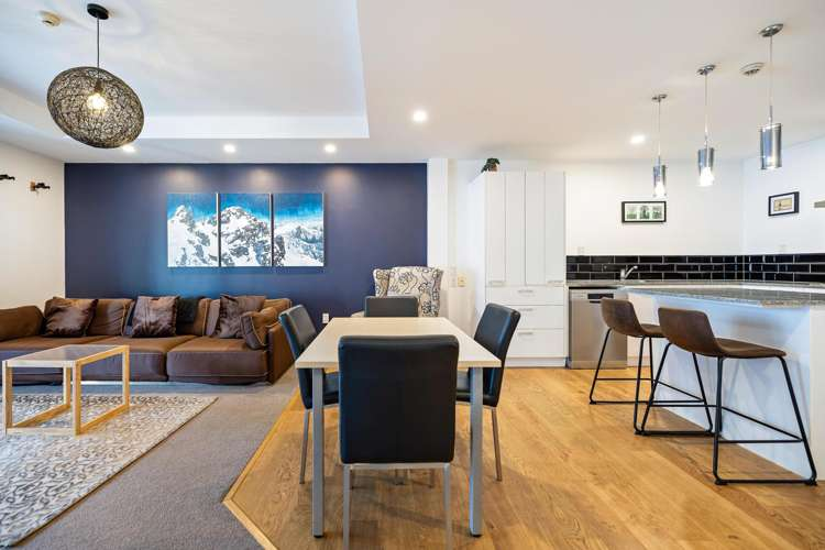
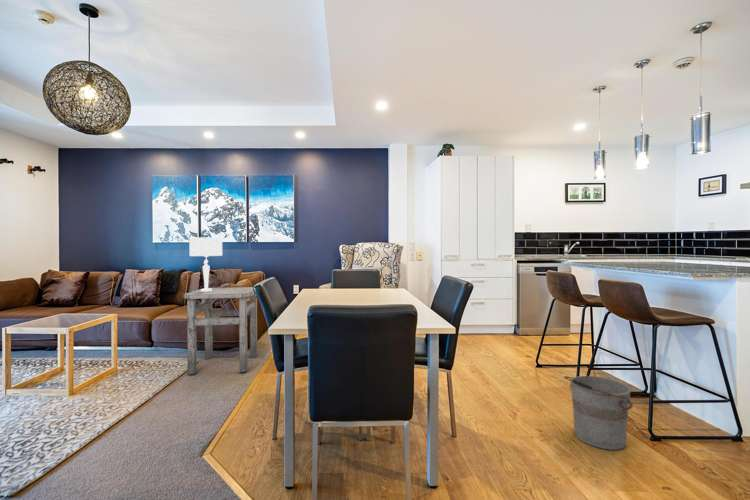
+ side table (225, 324)
+ bucket (599, 408)
+ table lamp (206, 264)
